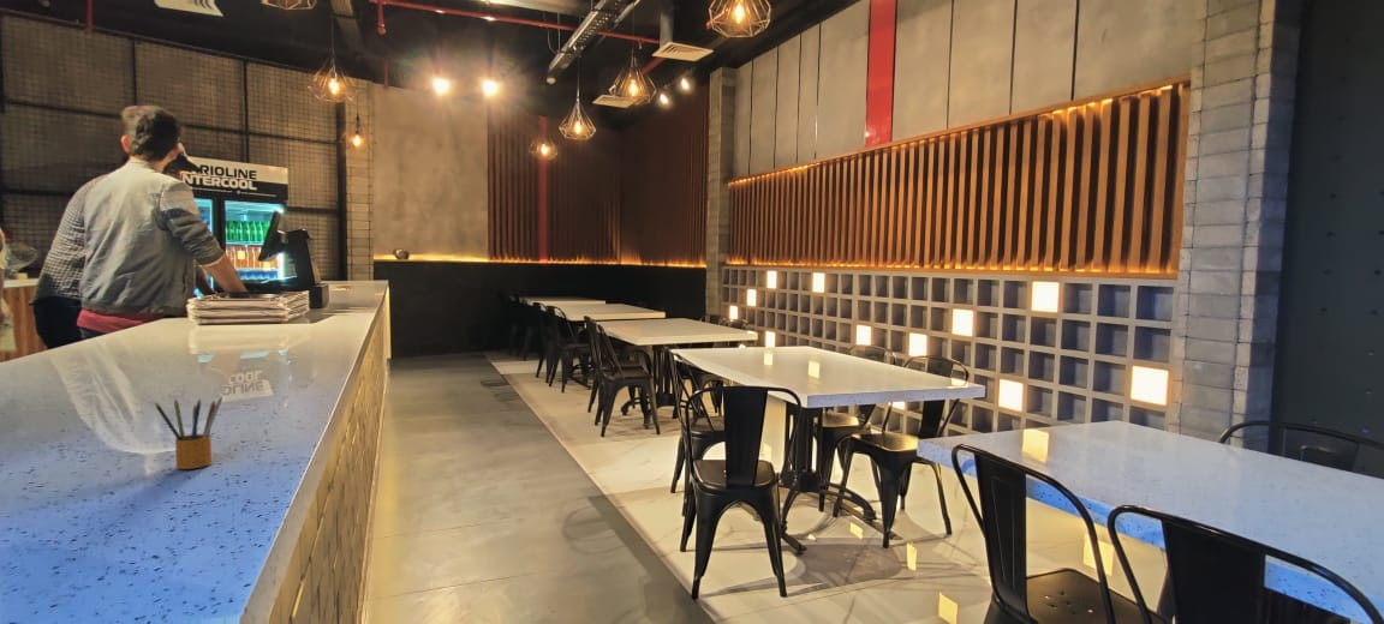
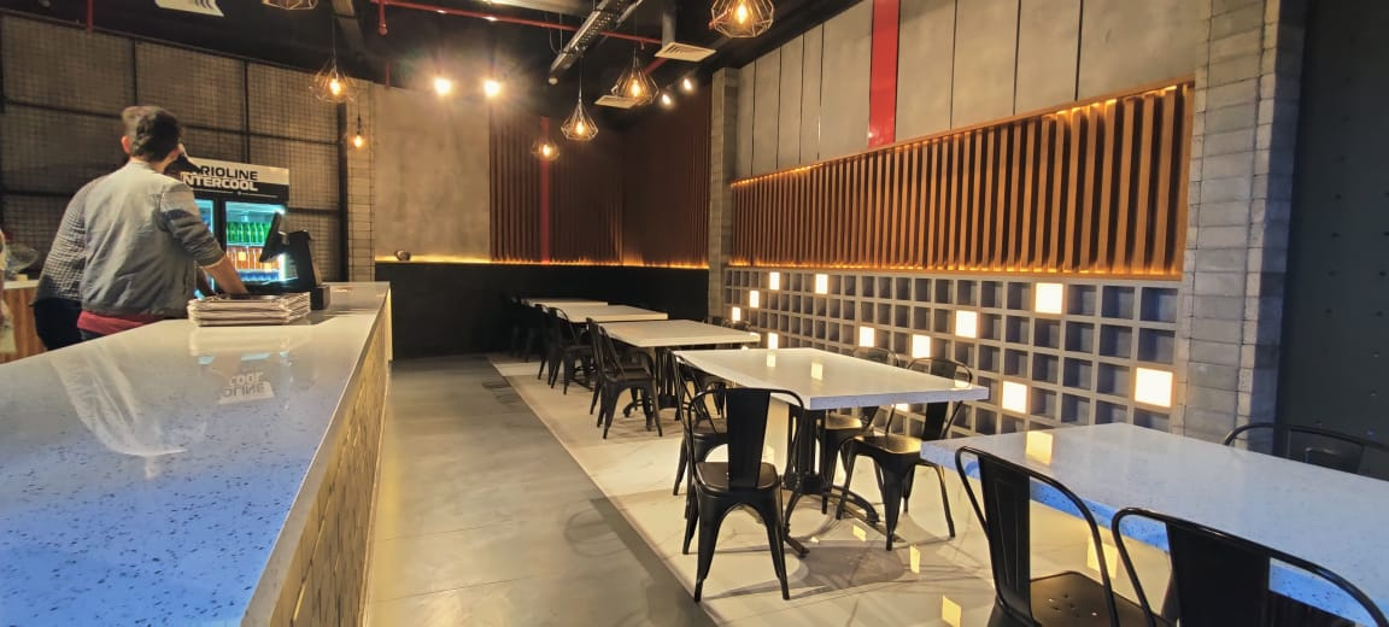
- pencil box (192, 431)
